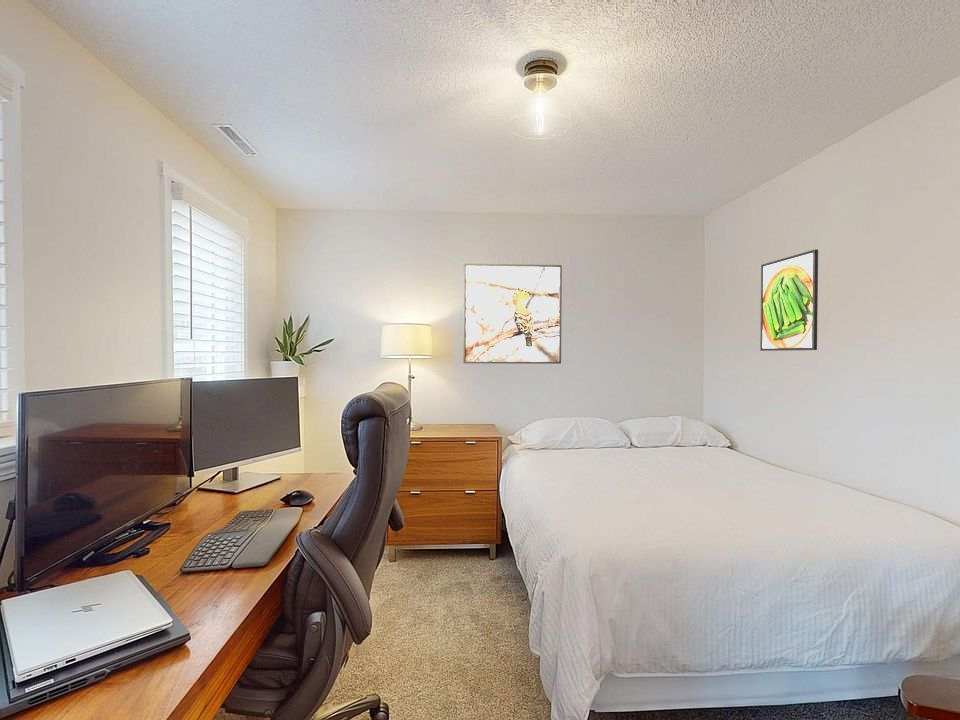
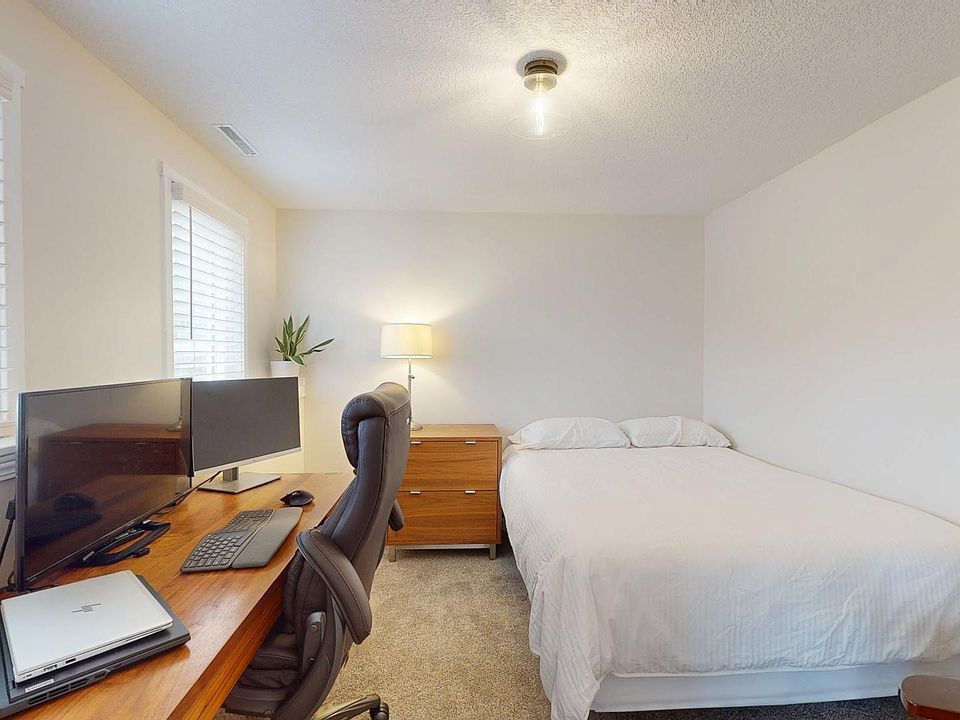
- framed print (786, 304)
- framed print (512, 314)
